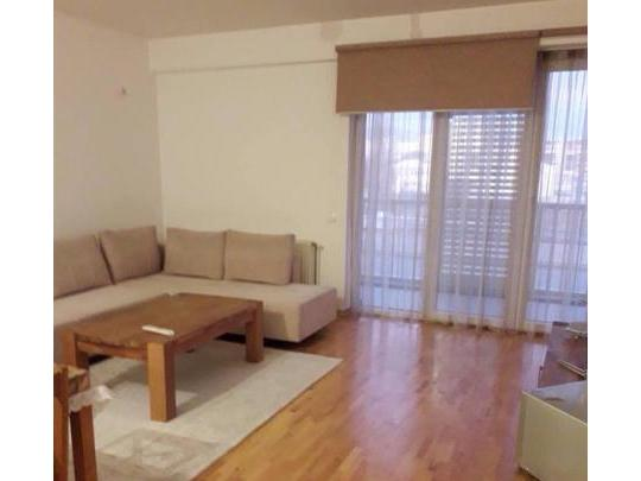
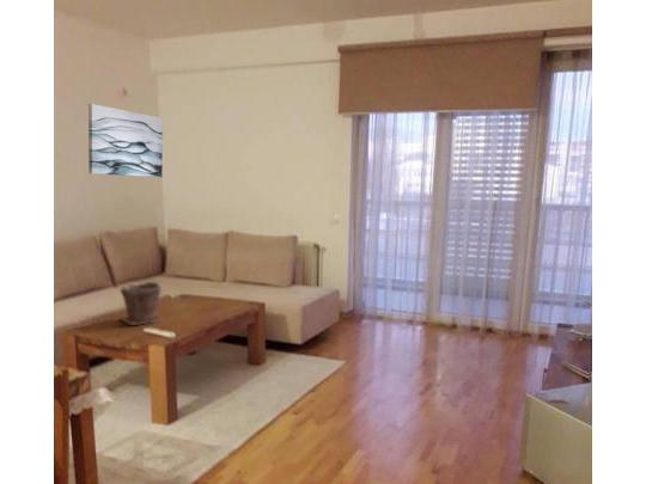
+ plant pot (141, 301)
+ wall art (128, 143)
